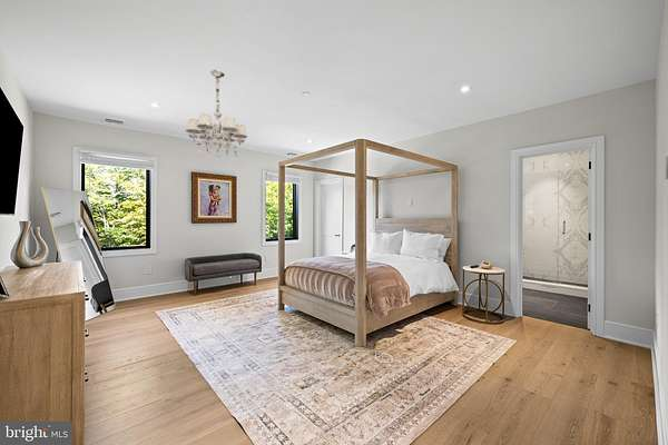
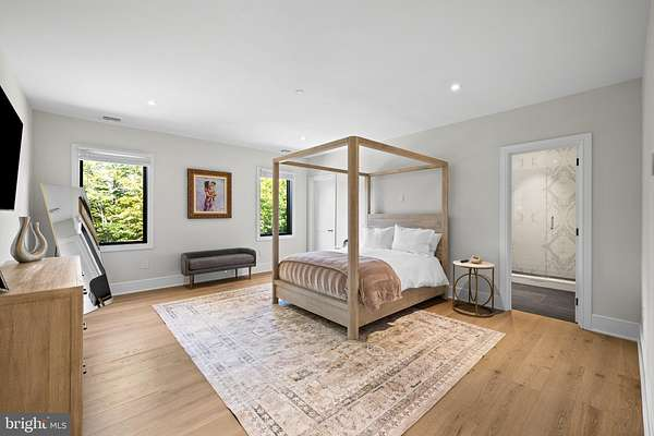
- chandelier (217, 117)
